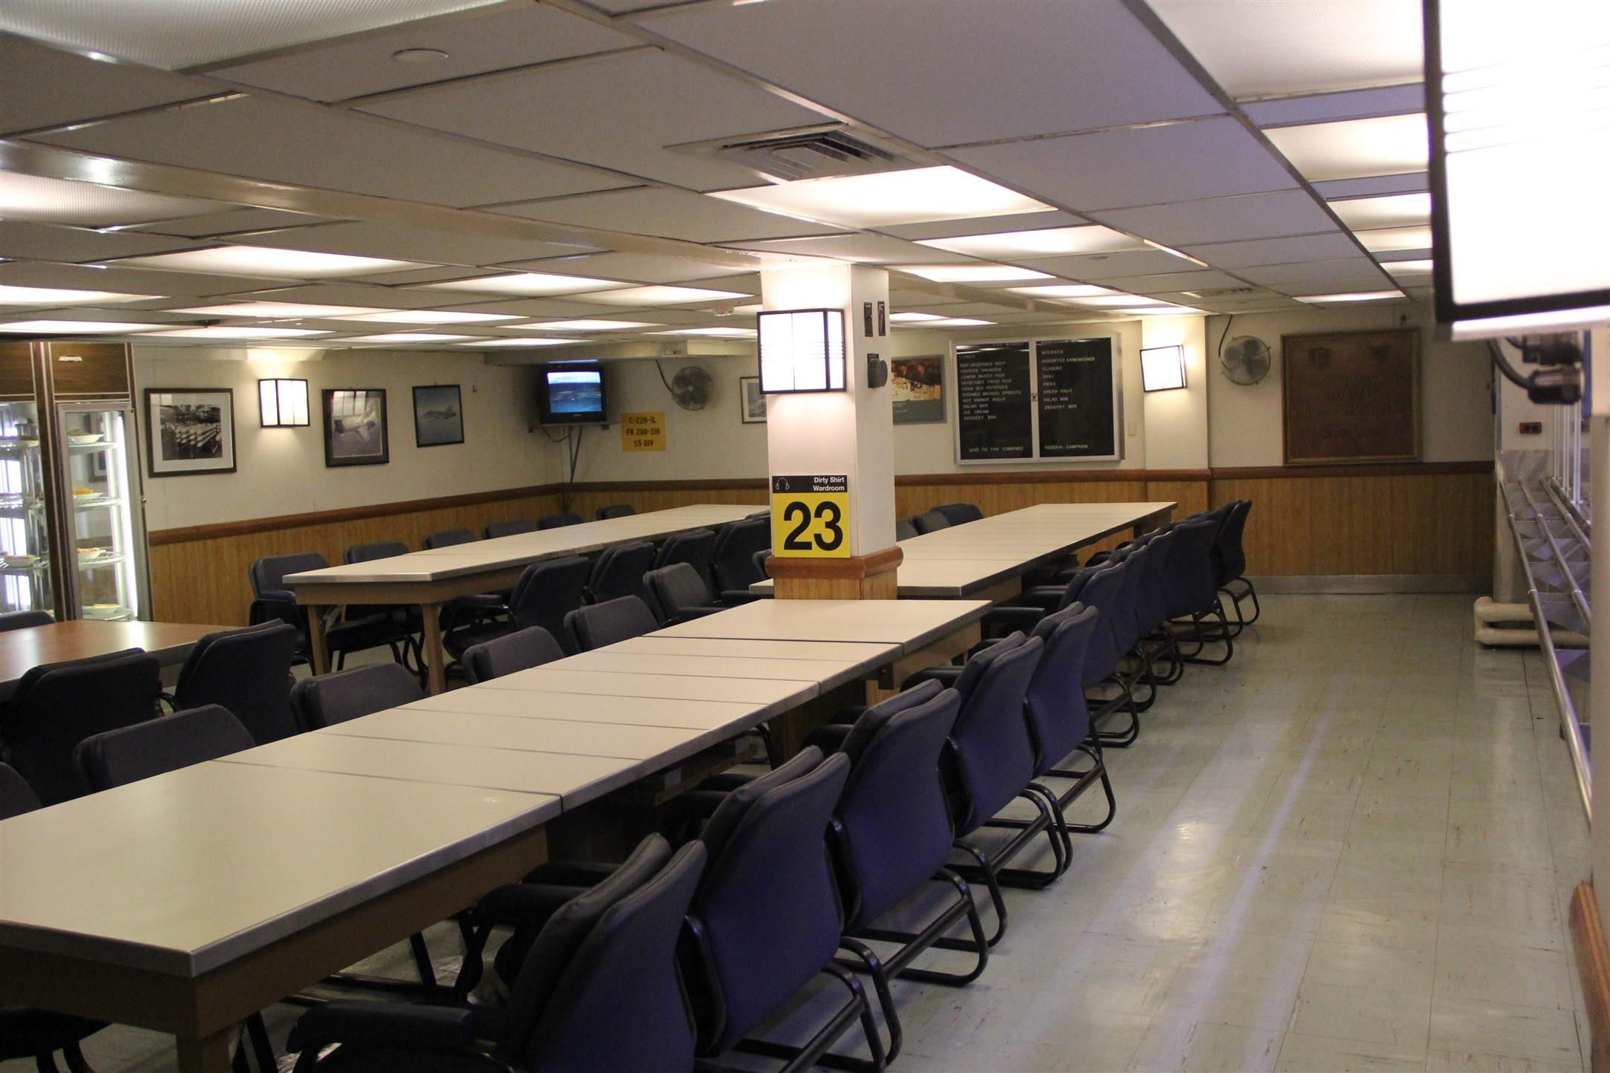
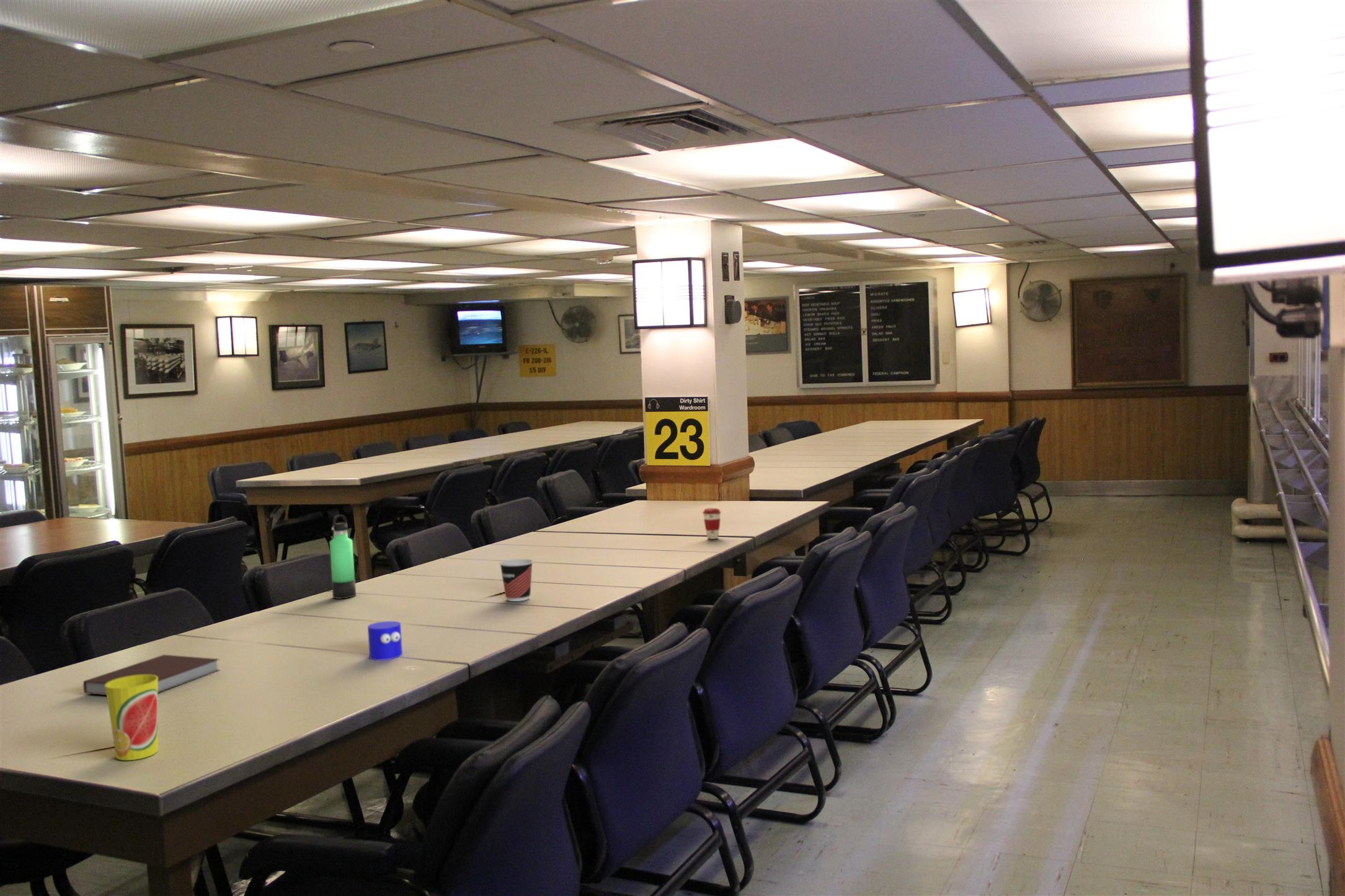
+ cup (517, 580)
+ cup (386, 641)
+ cup (134, 717)
+ notebook (153, 675)
+ thermos bottle (342, 556)
+ coffee cup (712, 523)
